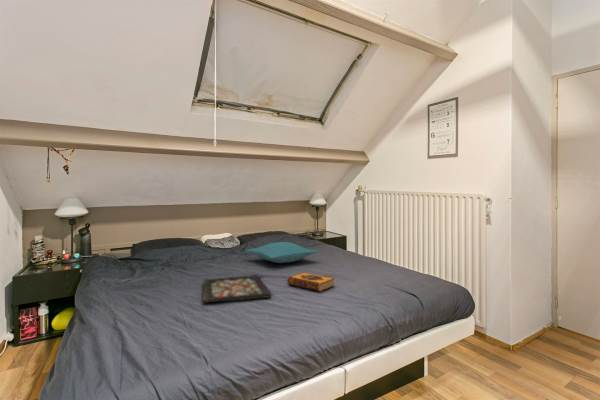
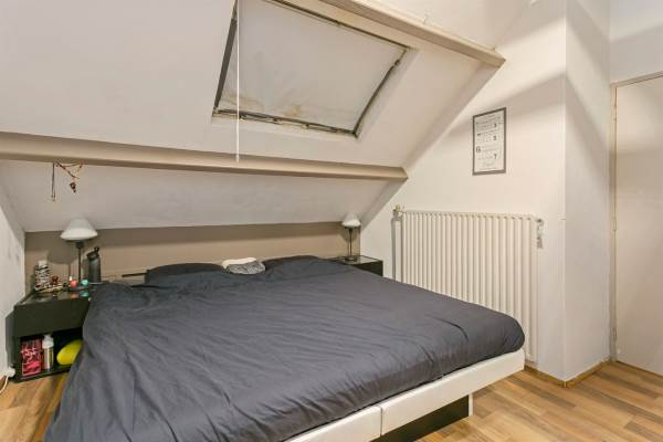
- hardback book (310, 281)
- pillow (281, 252)
- decorative tray (234, 287)
